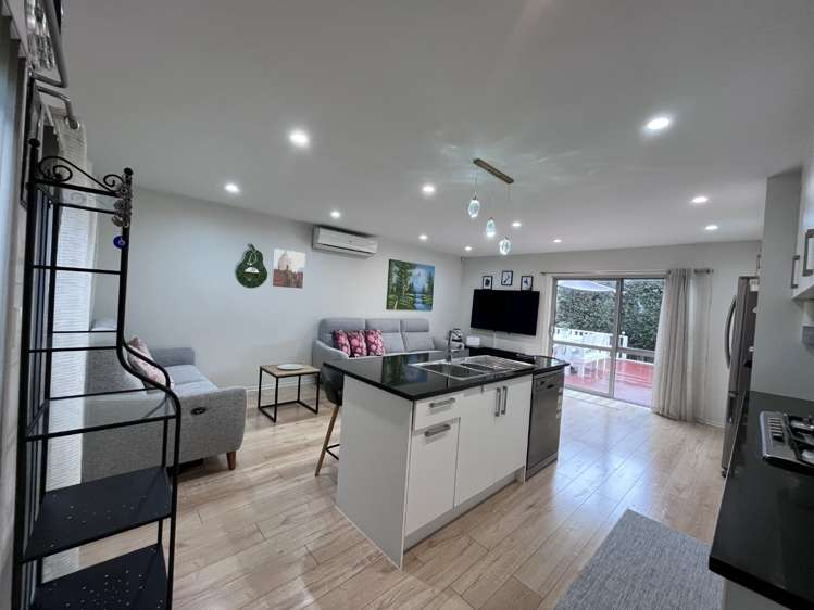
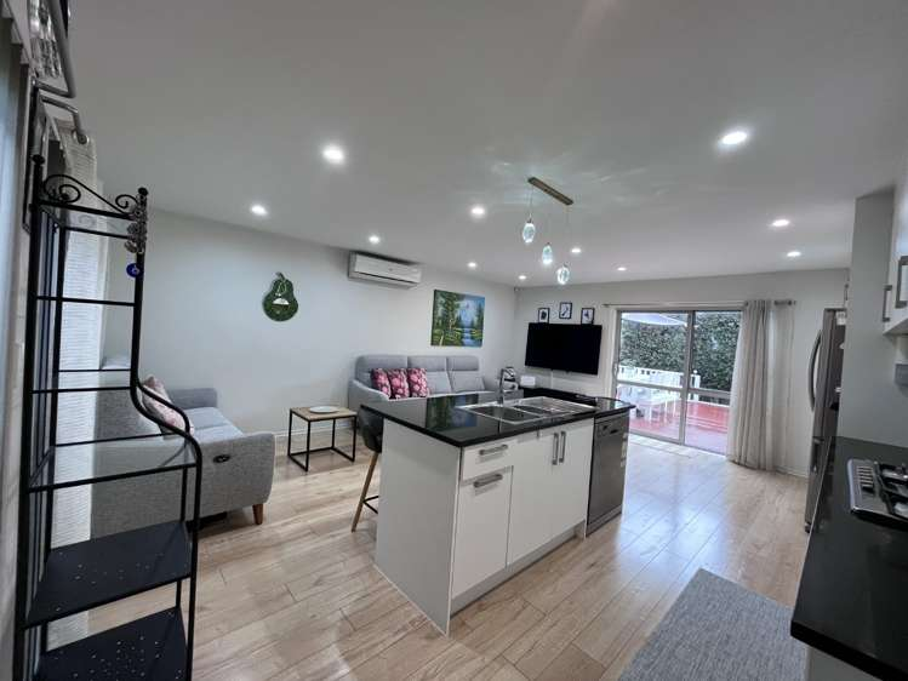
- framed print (288, 269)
